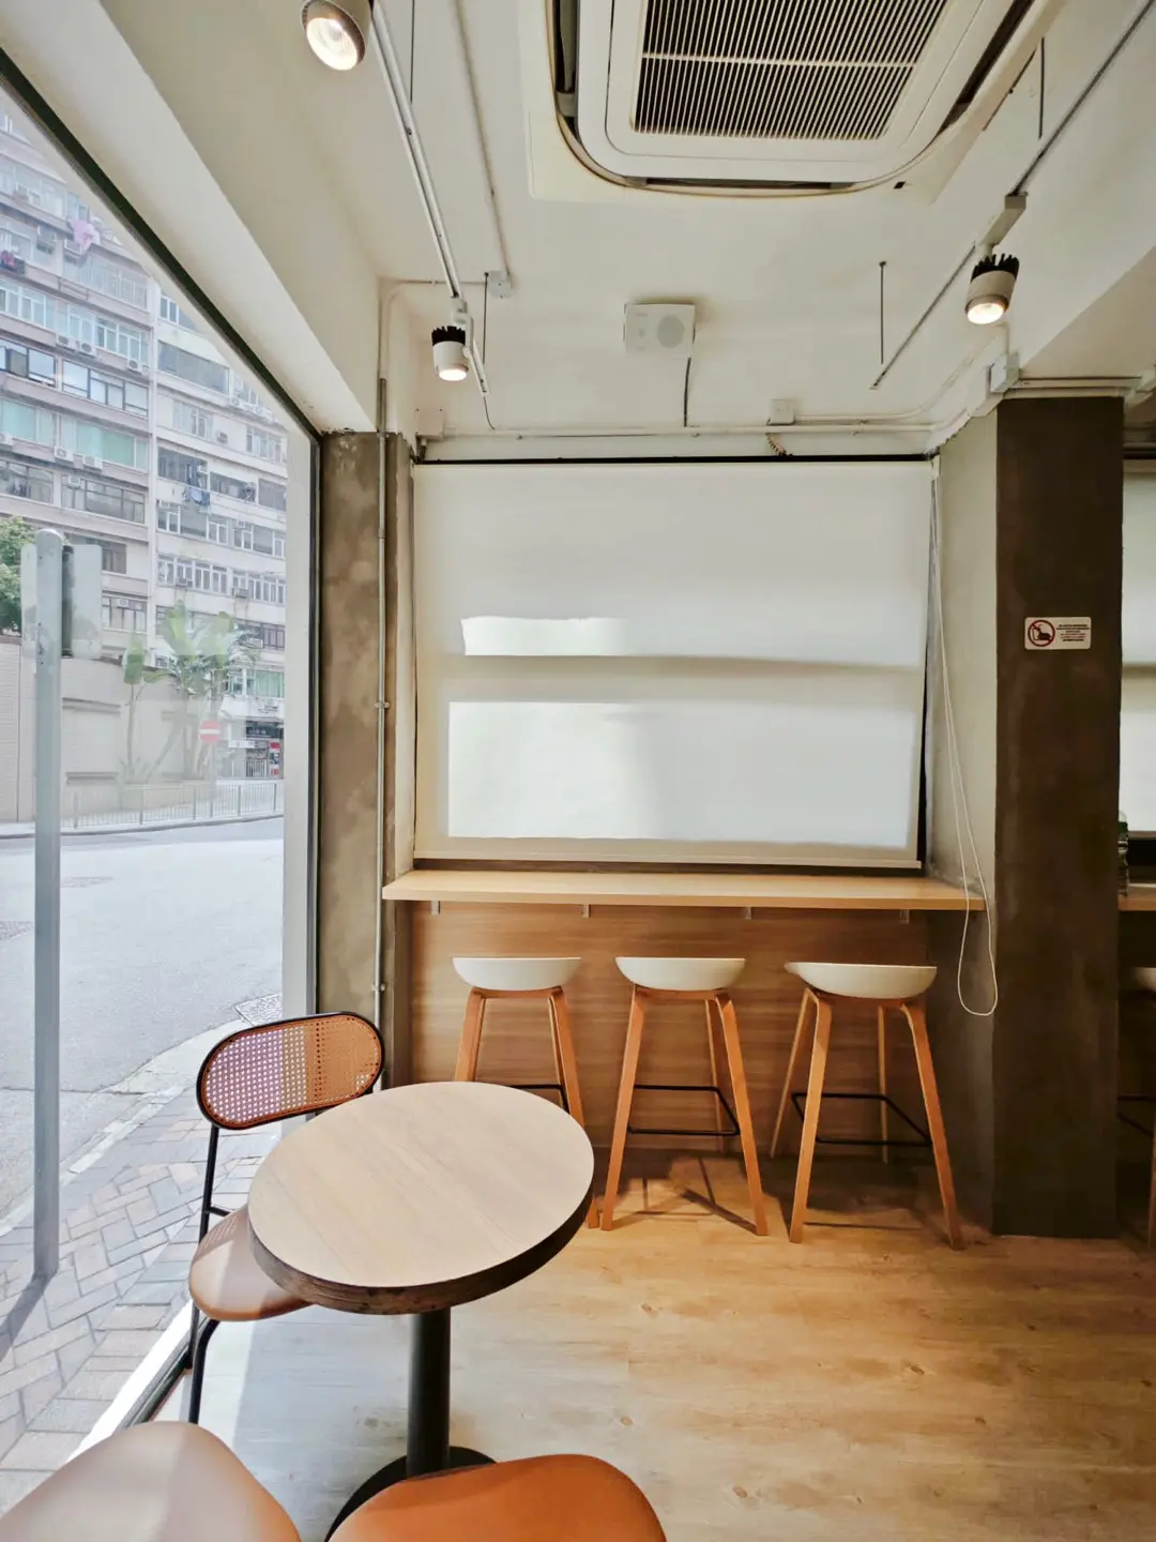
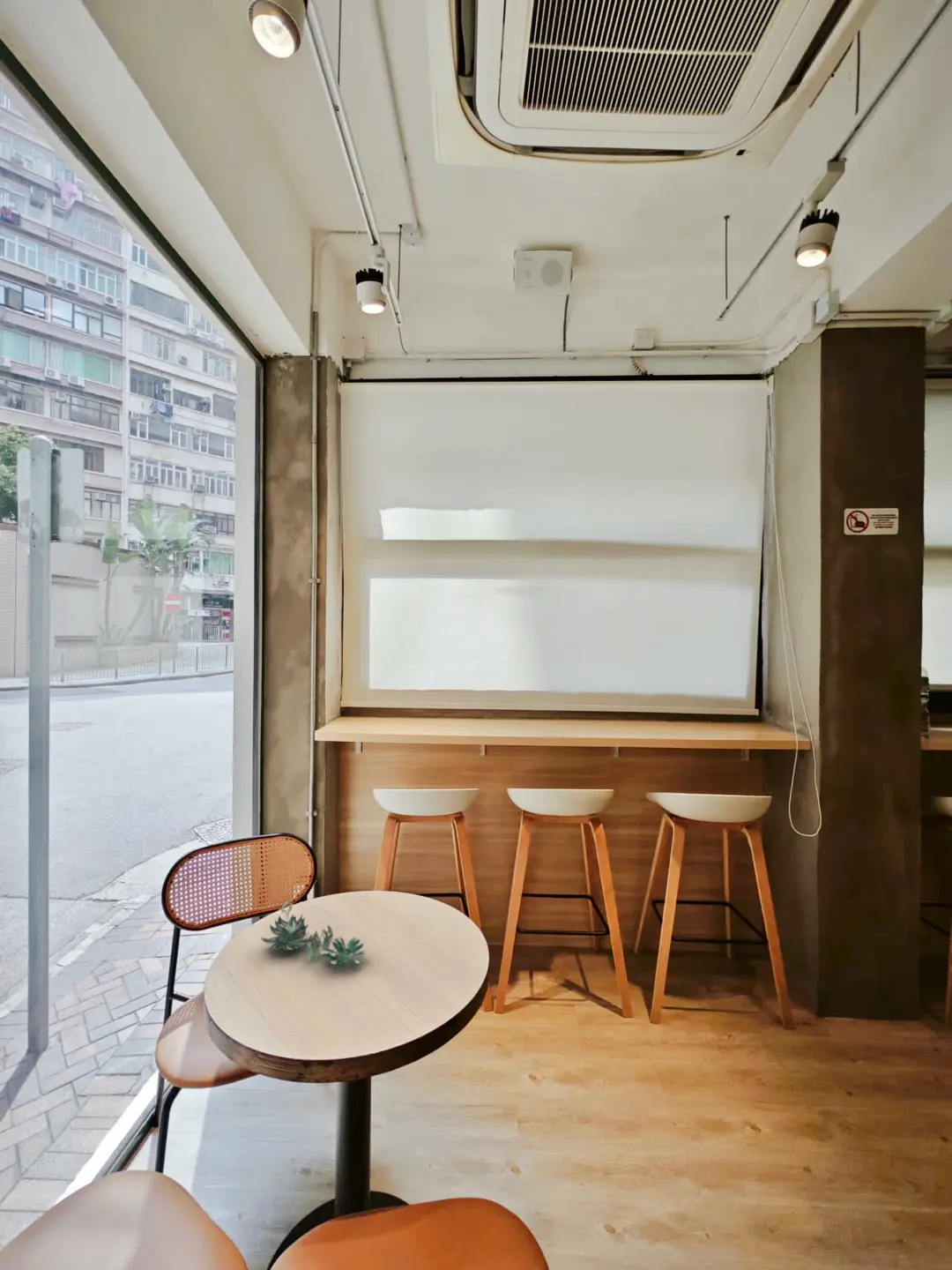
+ succulent plant (315, 932)
